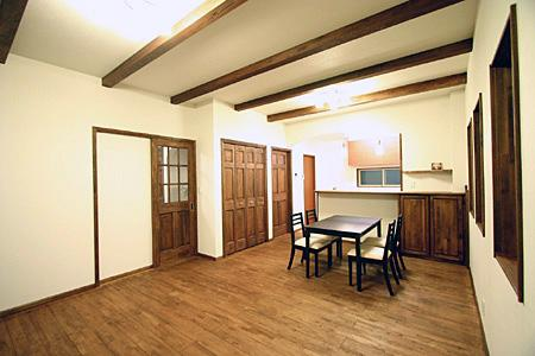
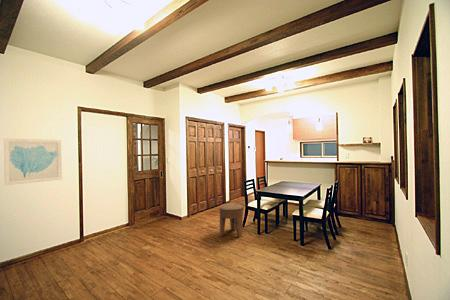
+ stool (231, 219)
+ wall art (35, 160)
